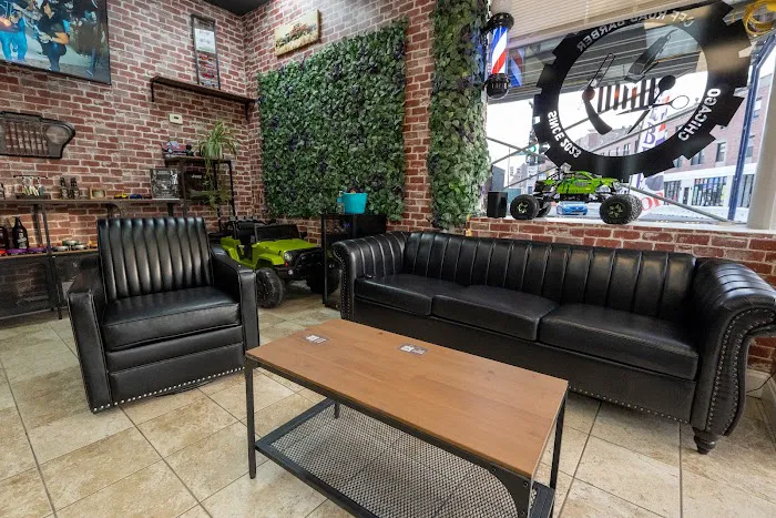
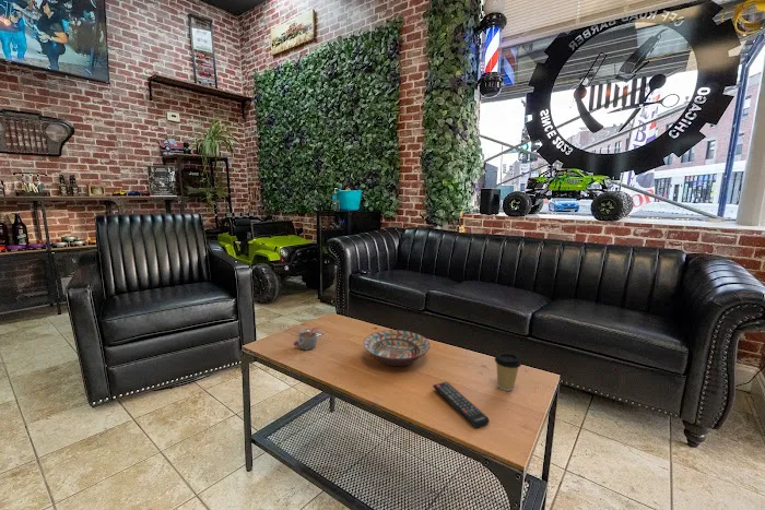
+ coffee cup (506, 371)
+ mug (306, 337)
+ decorative bowl (396, 351)
+ remote control (458, 402)
